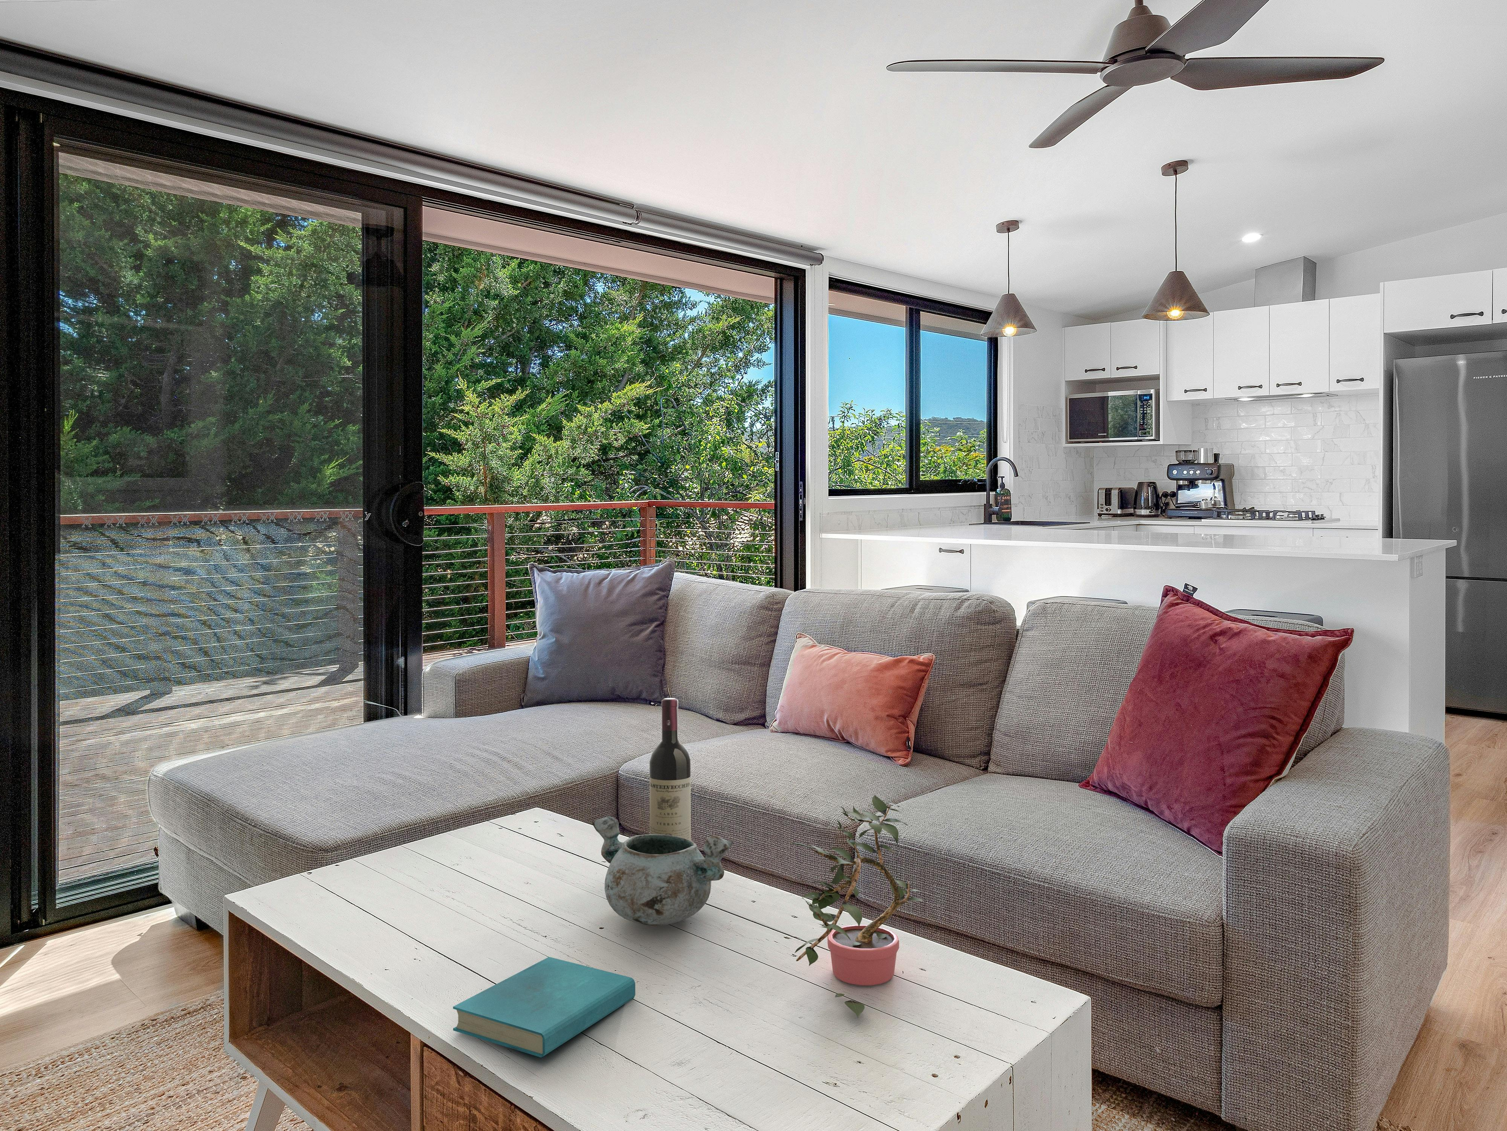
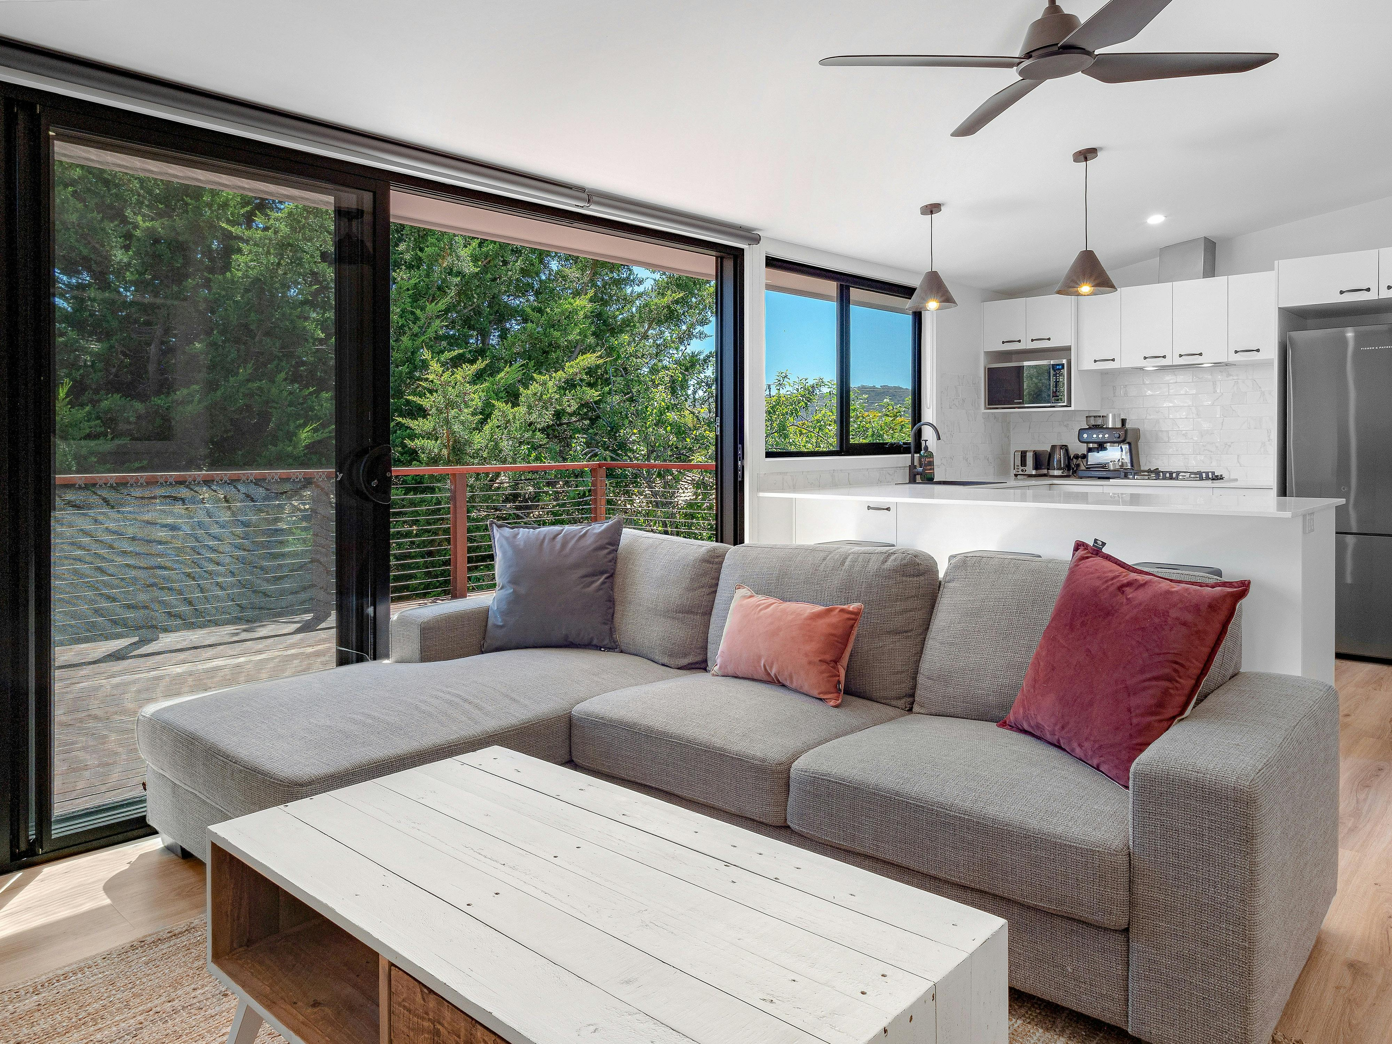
- wine bottle (670, 781)
- potted plant (855, 898)
- book (547, 1003)
- decorative bowl (658, 872)
